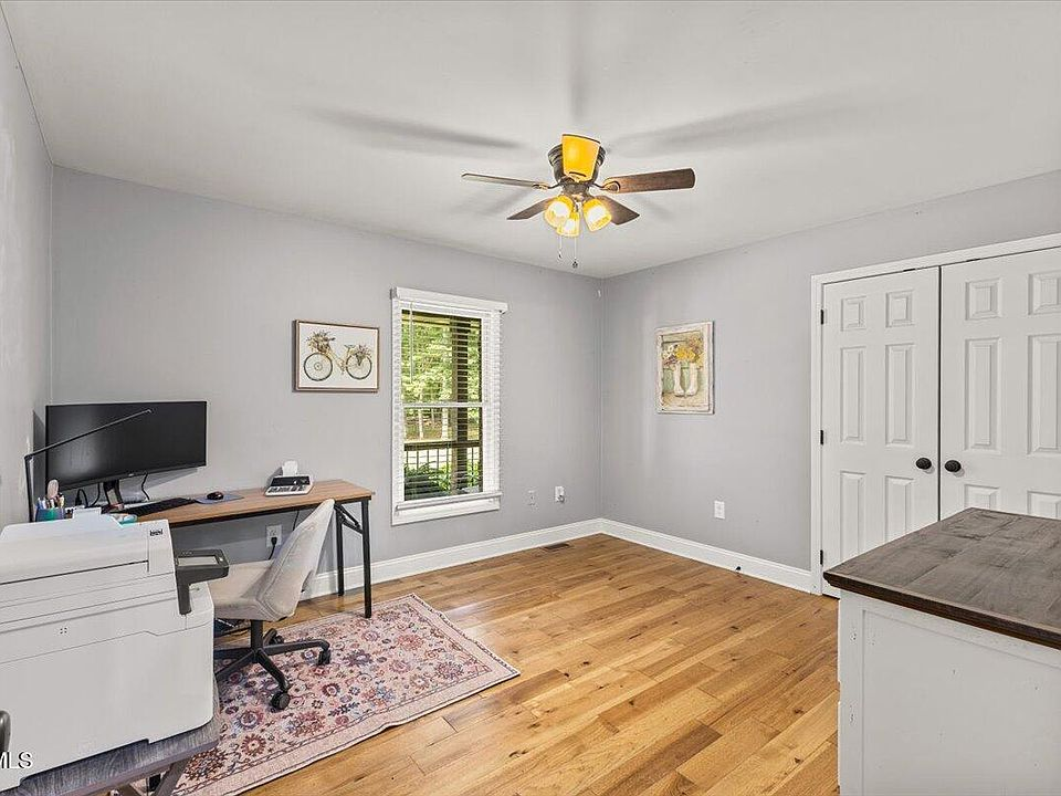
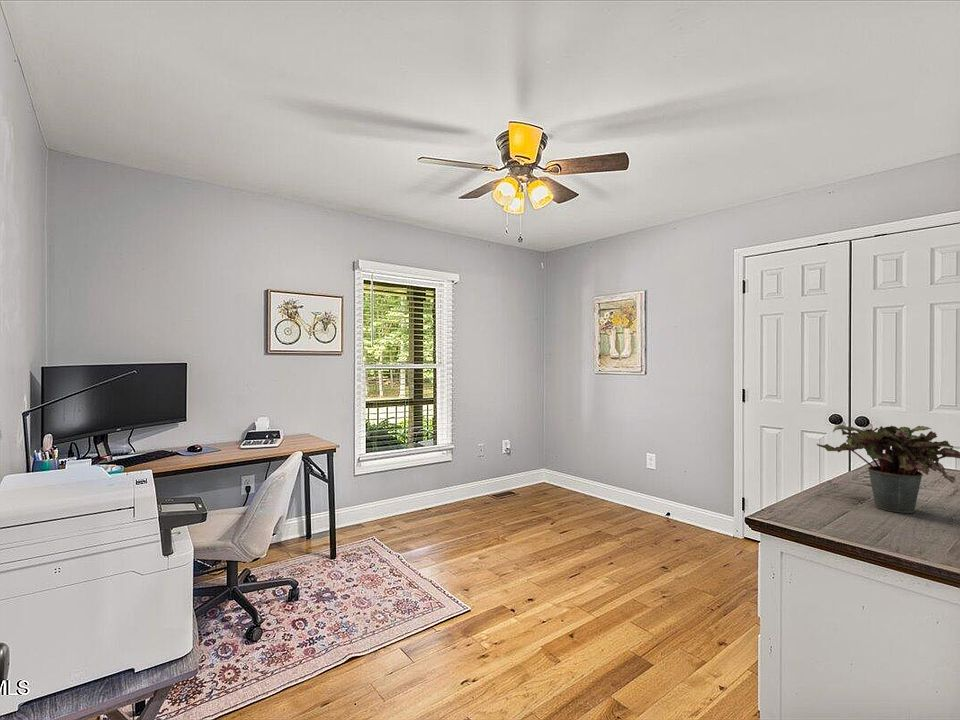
+ potted plant (894, 466)
